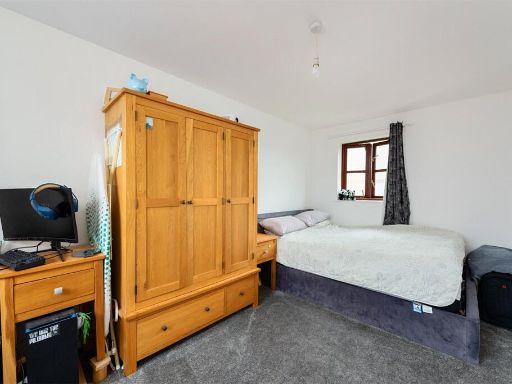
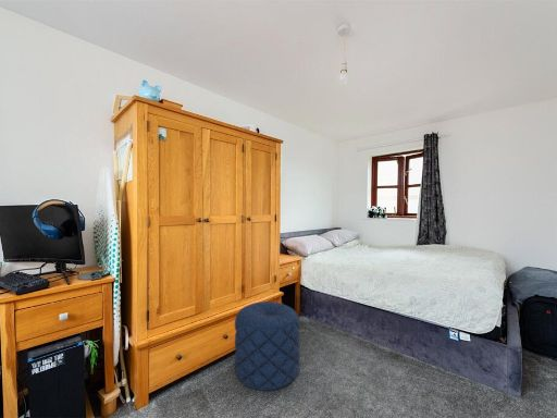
+ pouf (267, 340)
